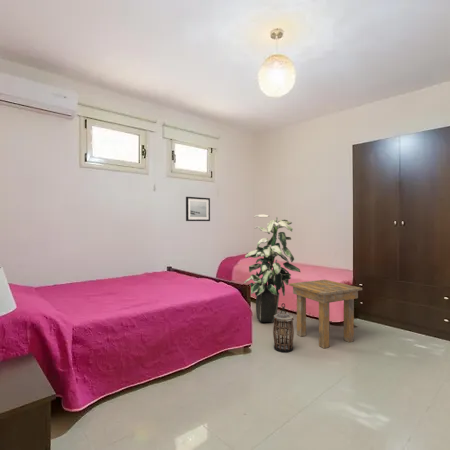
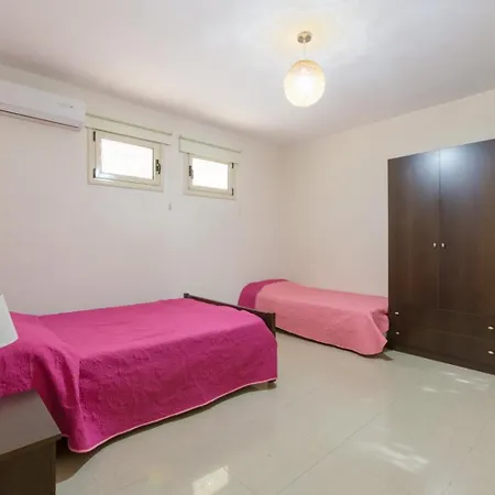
- wall art (198, 209)
- lantern (283, 325)
- indoor plant (268, 267)
- side table (324, 311)
